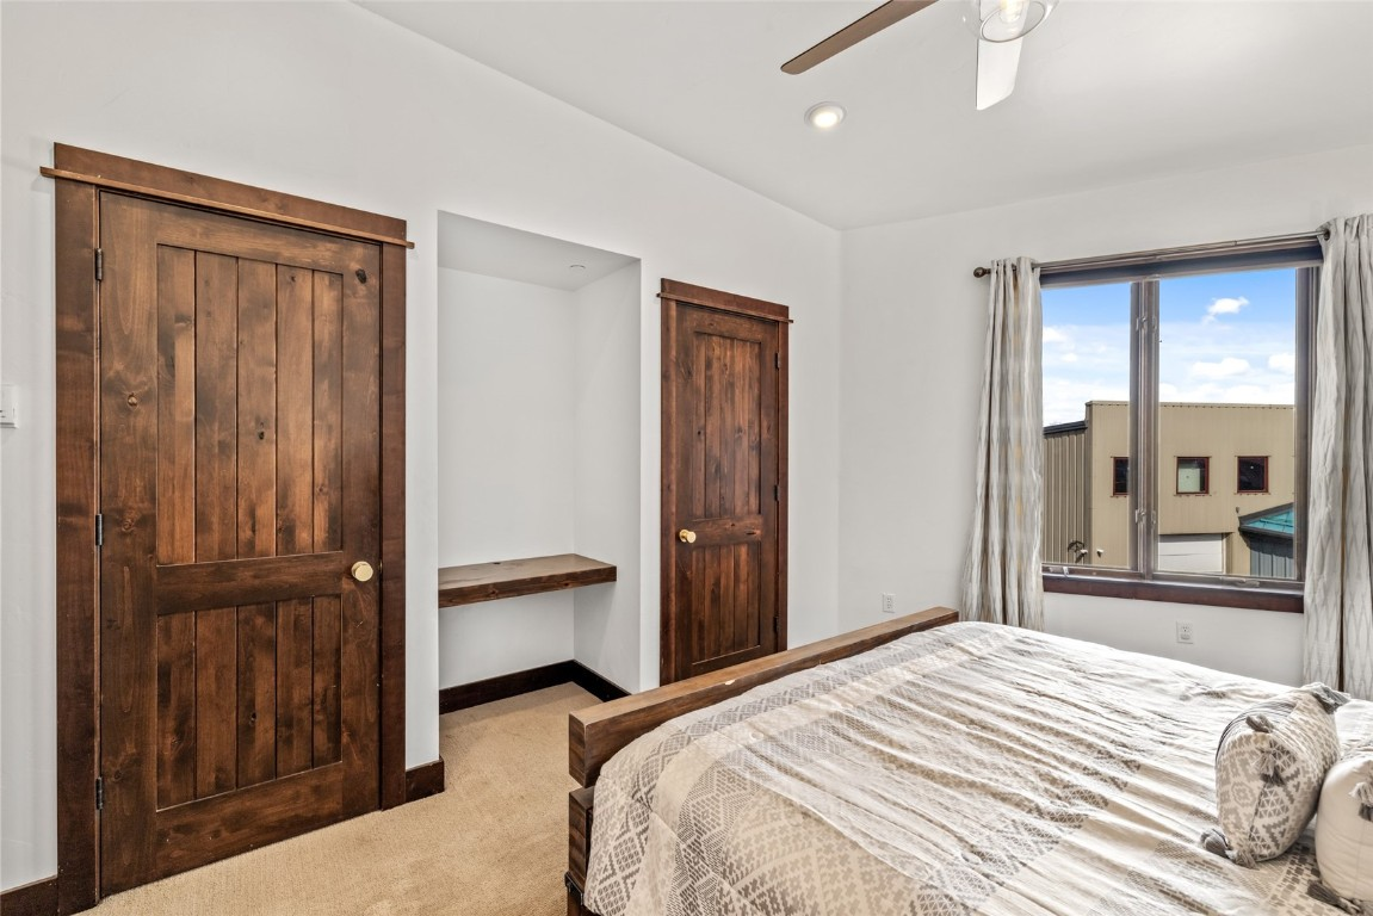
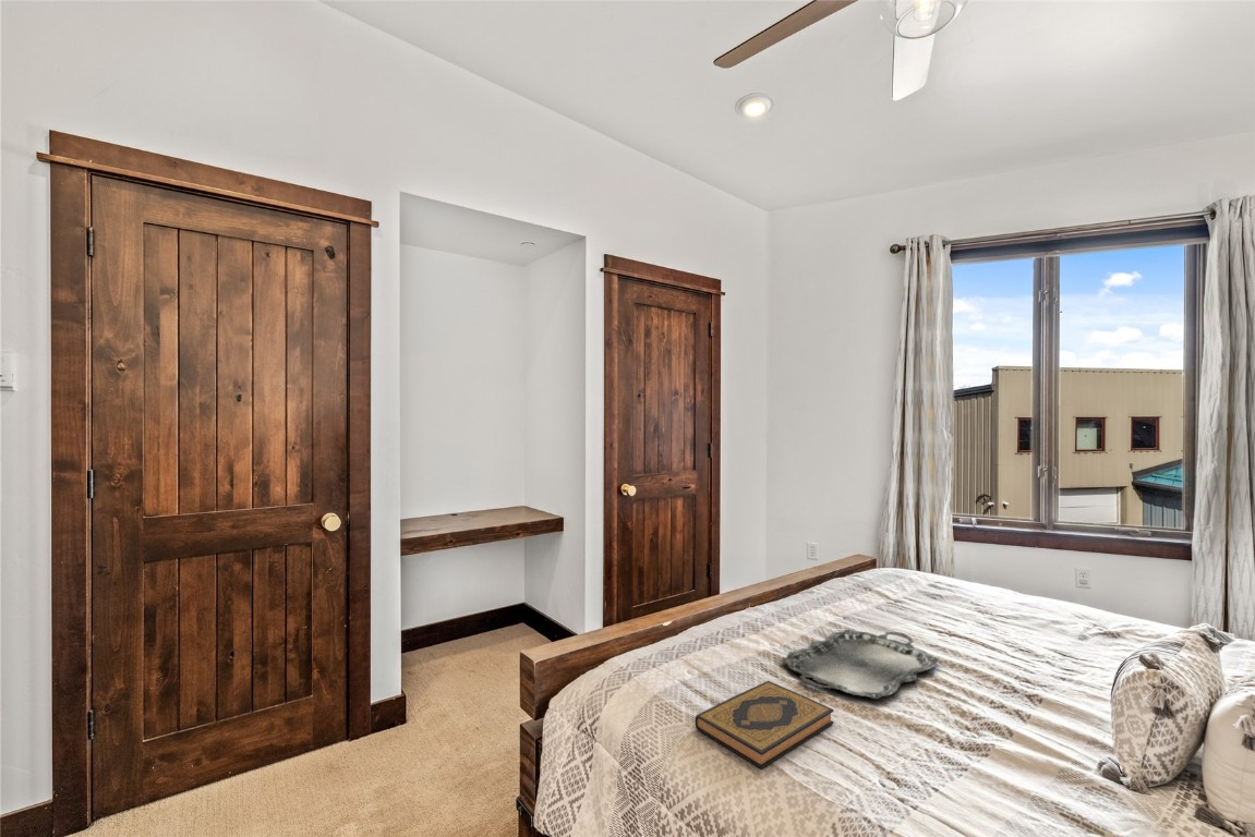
+ hardback book (764, 718)
+ serving tray (859, 659)
